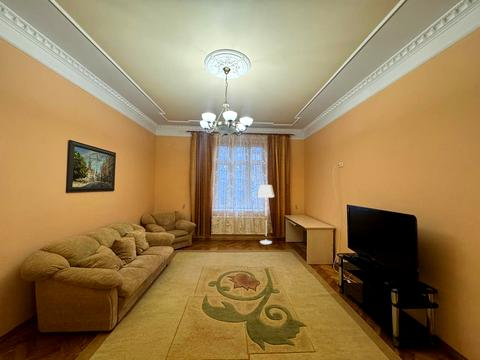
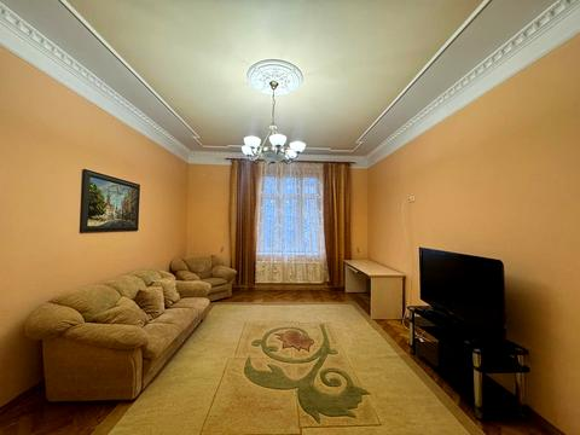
- floor lamp (265, 213)
